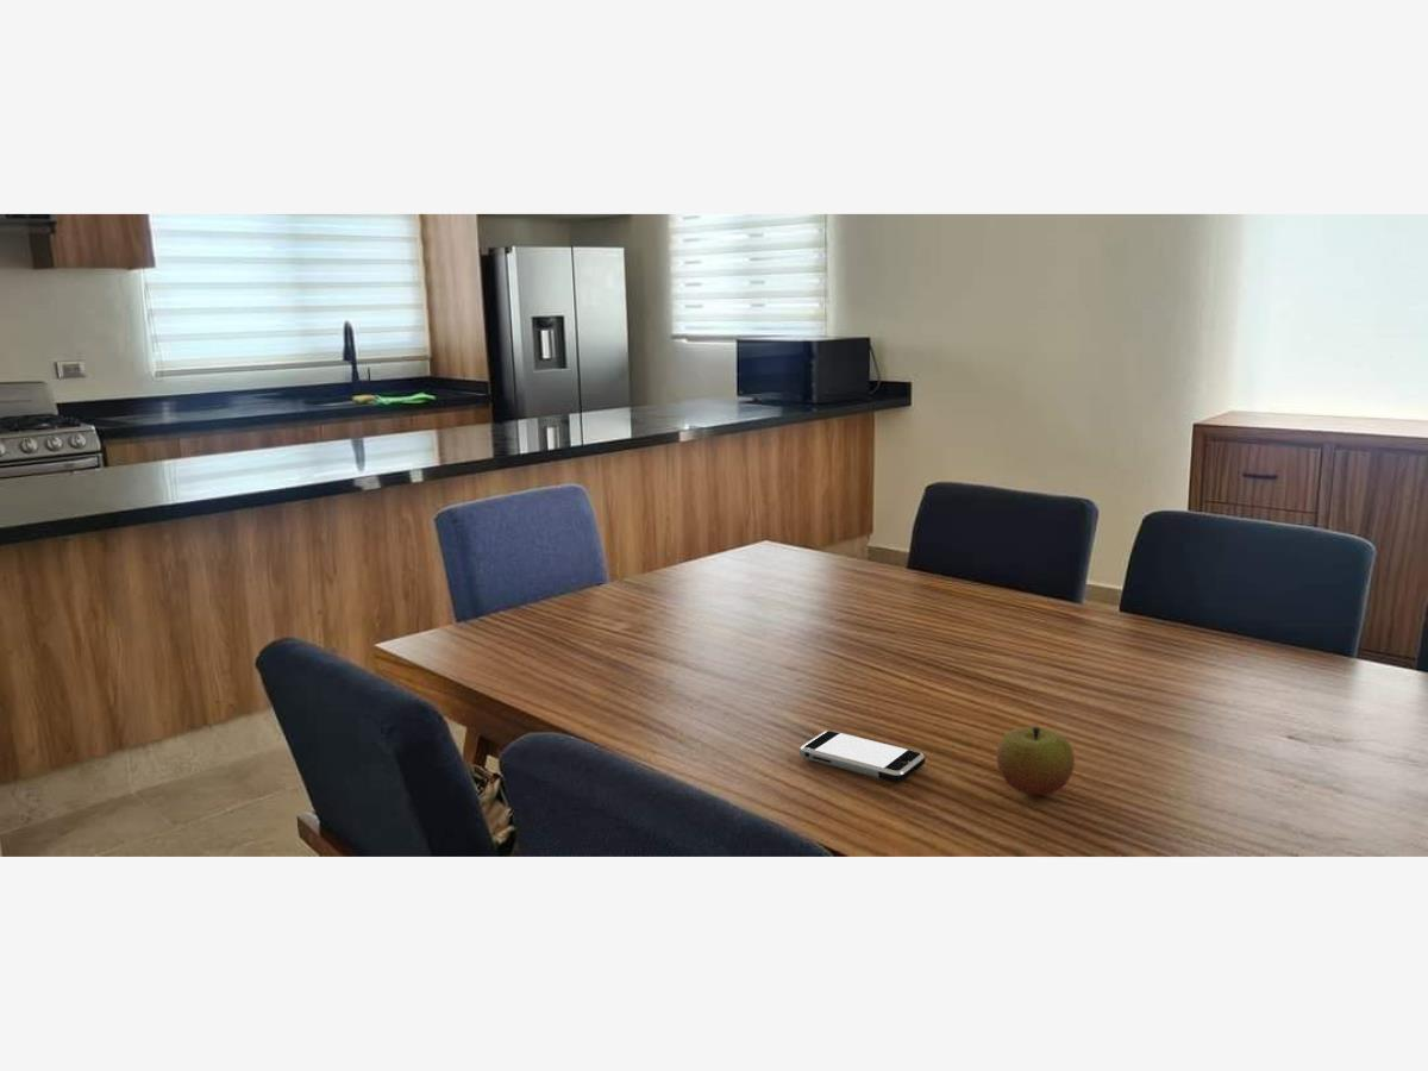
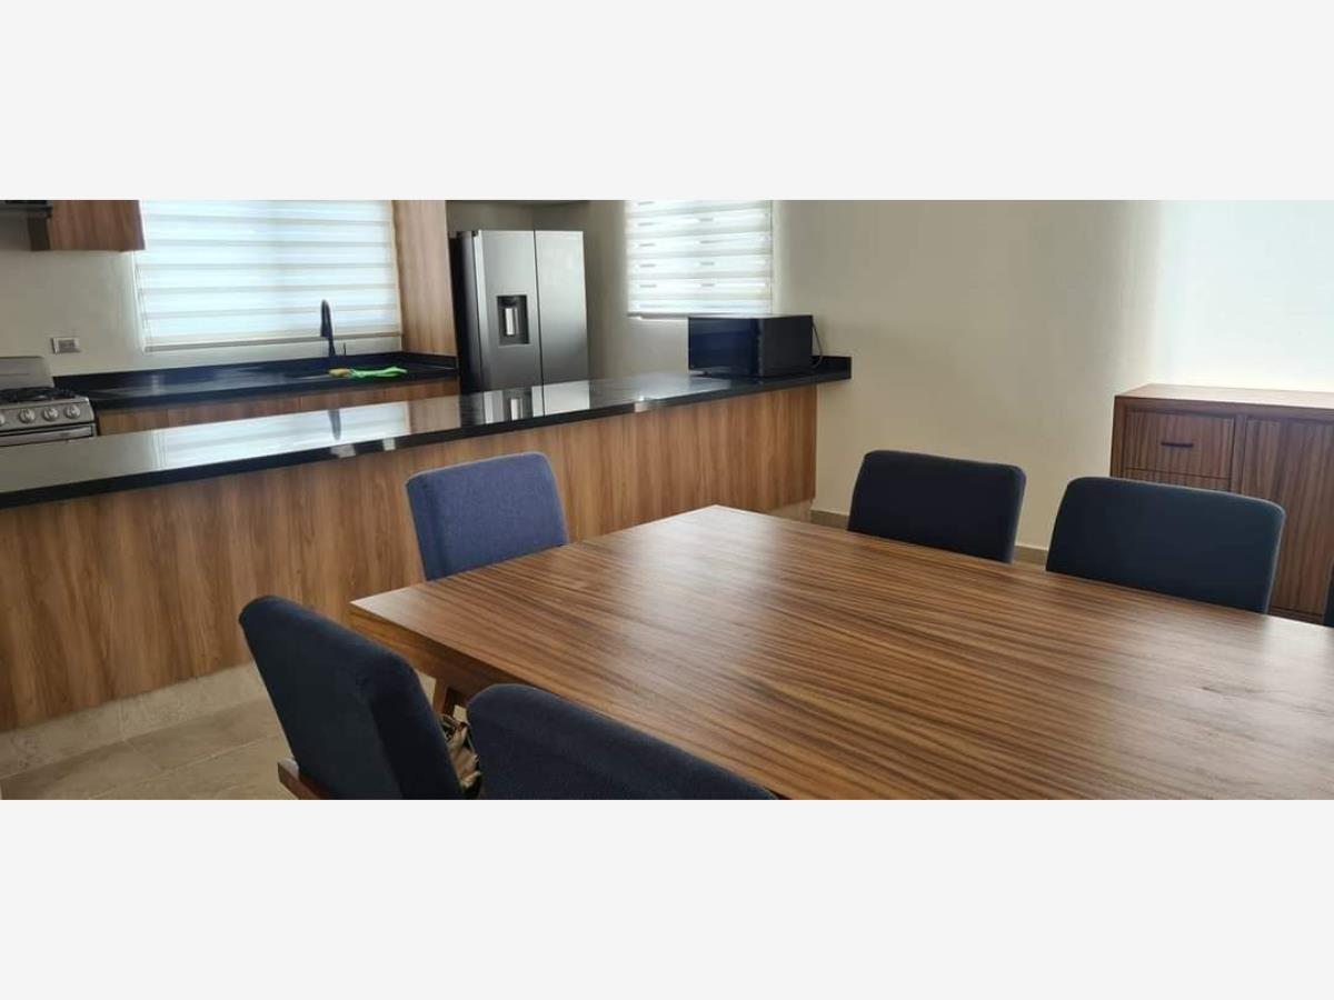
- apple (1034, 759)
- smartphone (860, 754)
